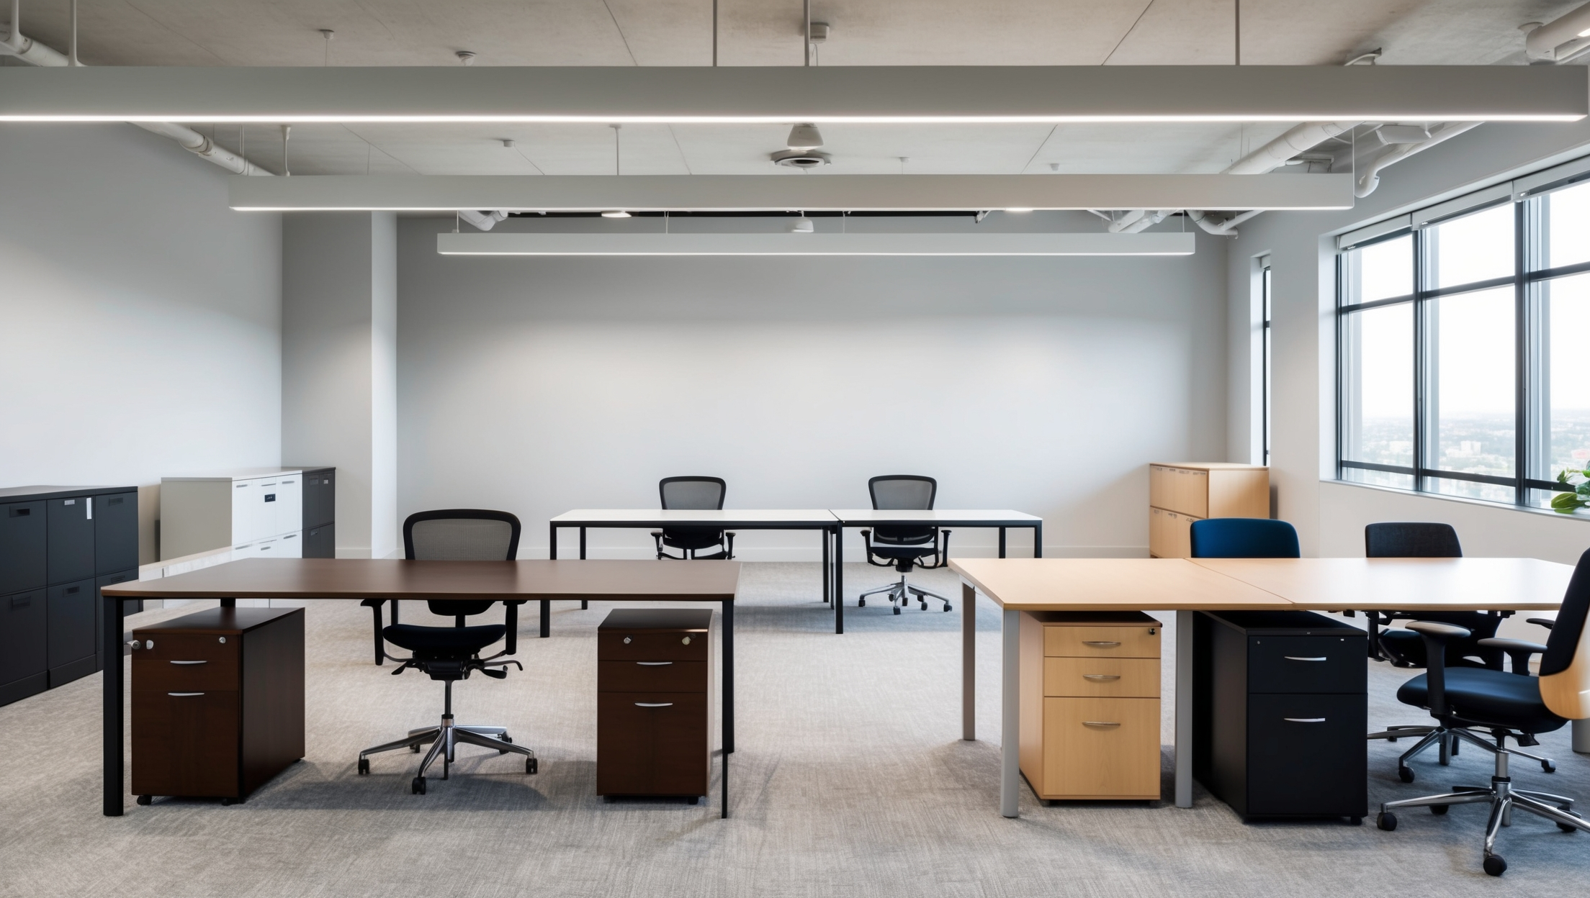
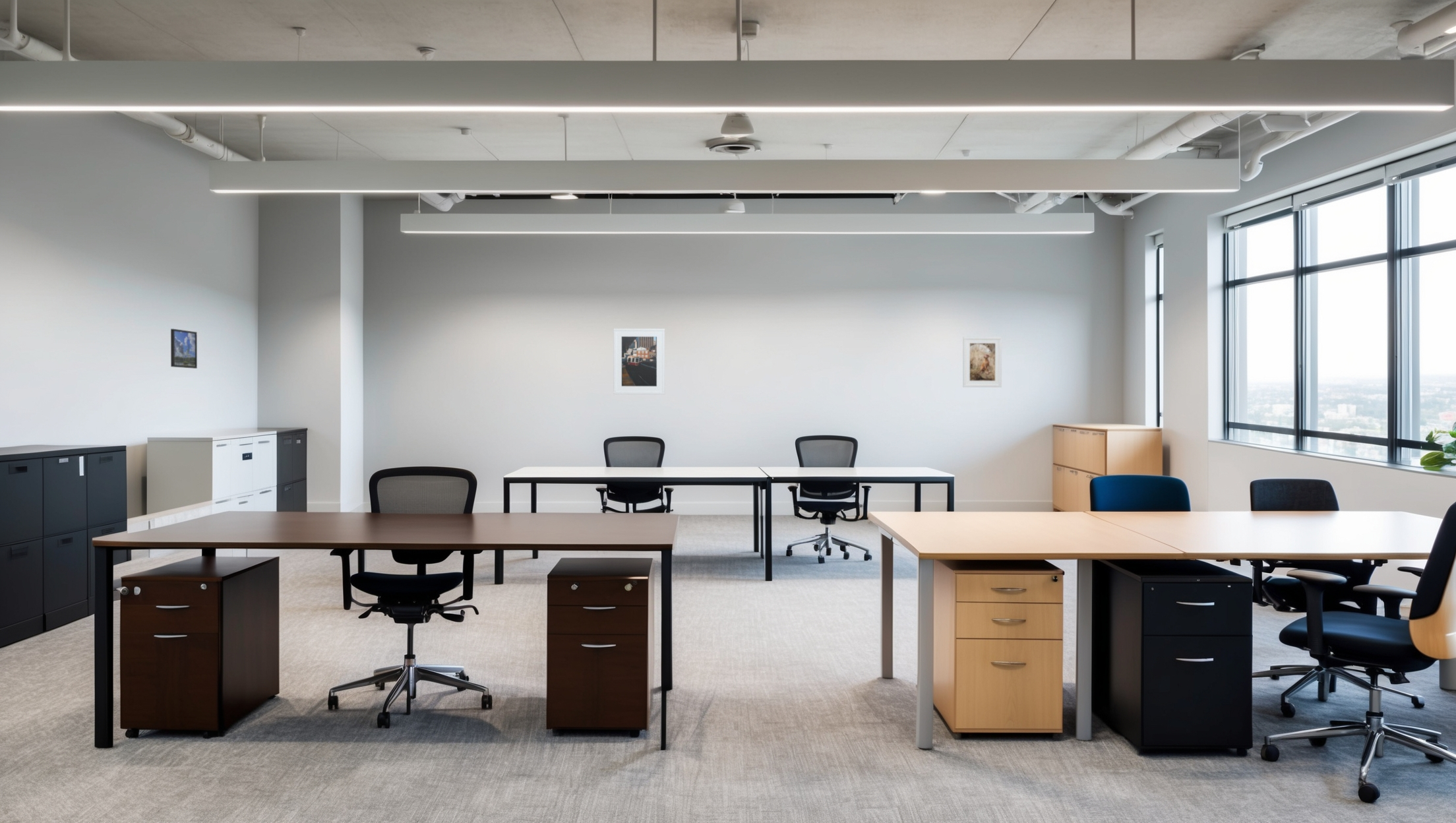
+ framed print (184, 349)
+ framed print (639, 361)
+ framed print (982, 362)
